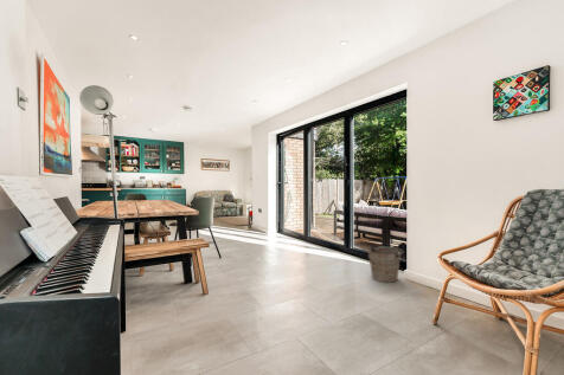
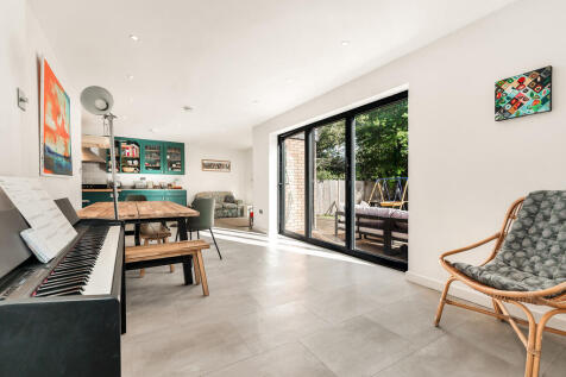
- bucket (385, 263)
